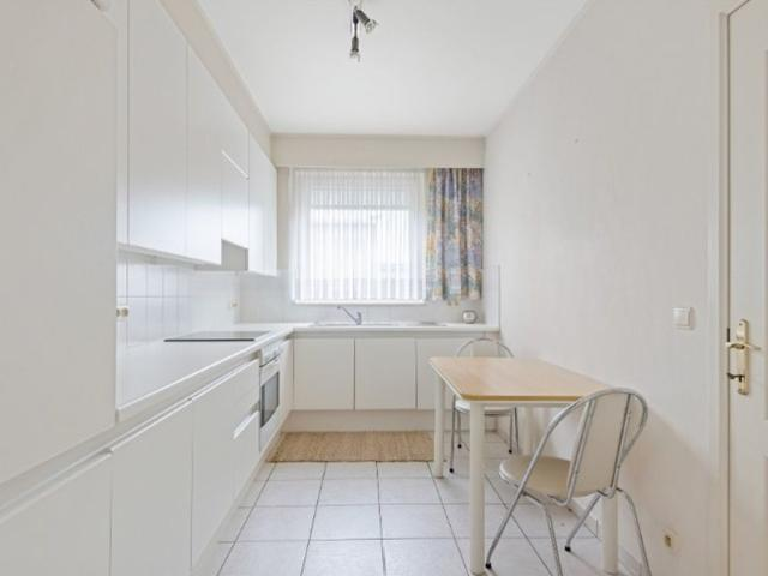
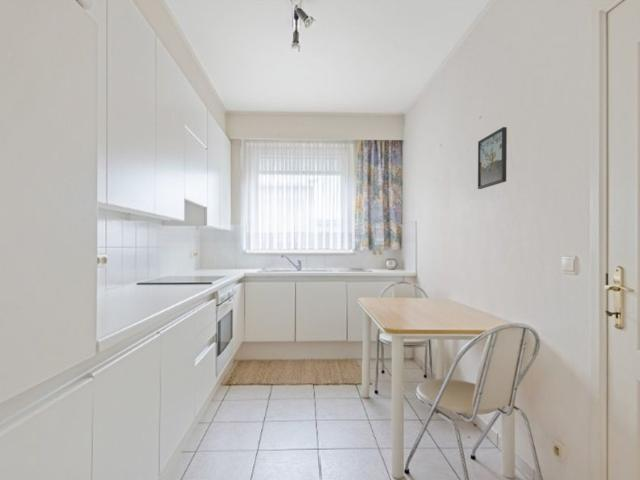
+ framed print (491, 160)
